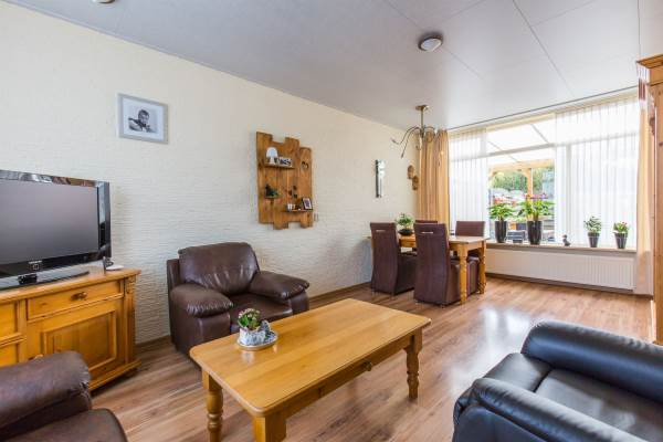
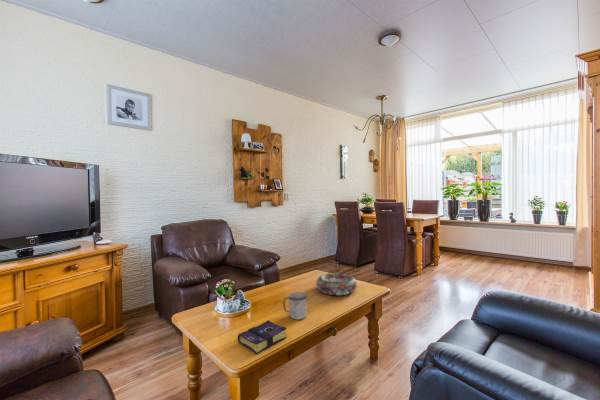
+ book (262, 334)
+ decorative bowl (336, 283)
+ mug (296, 305)
